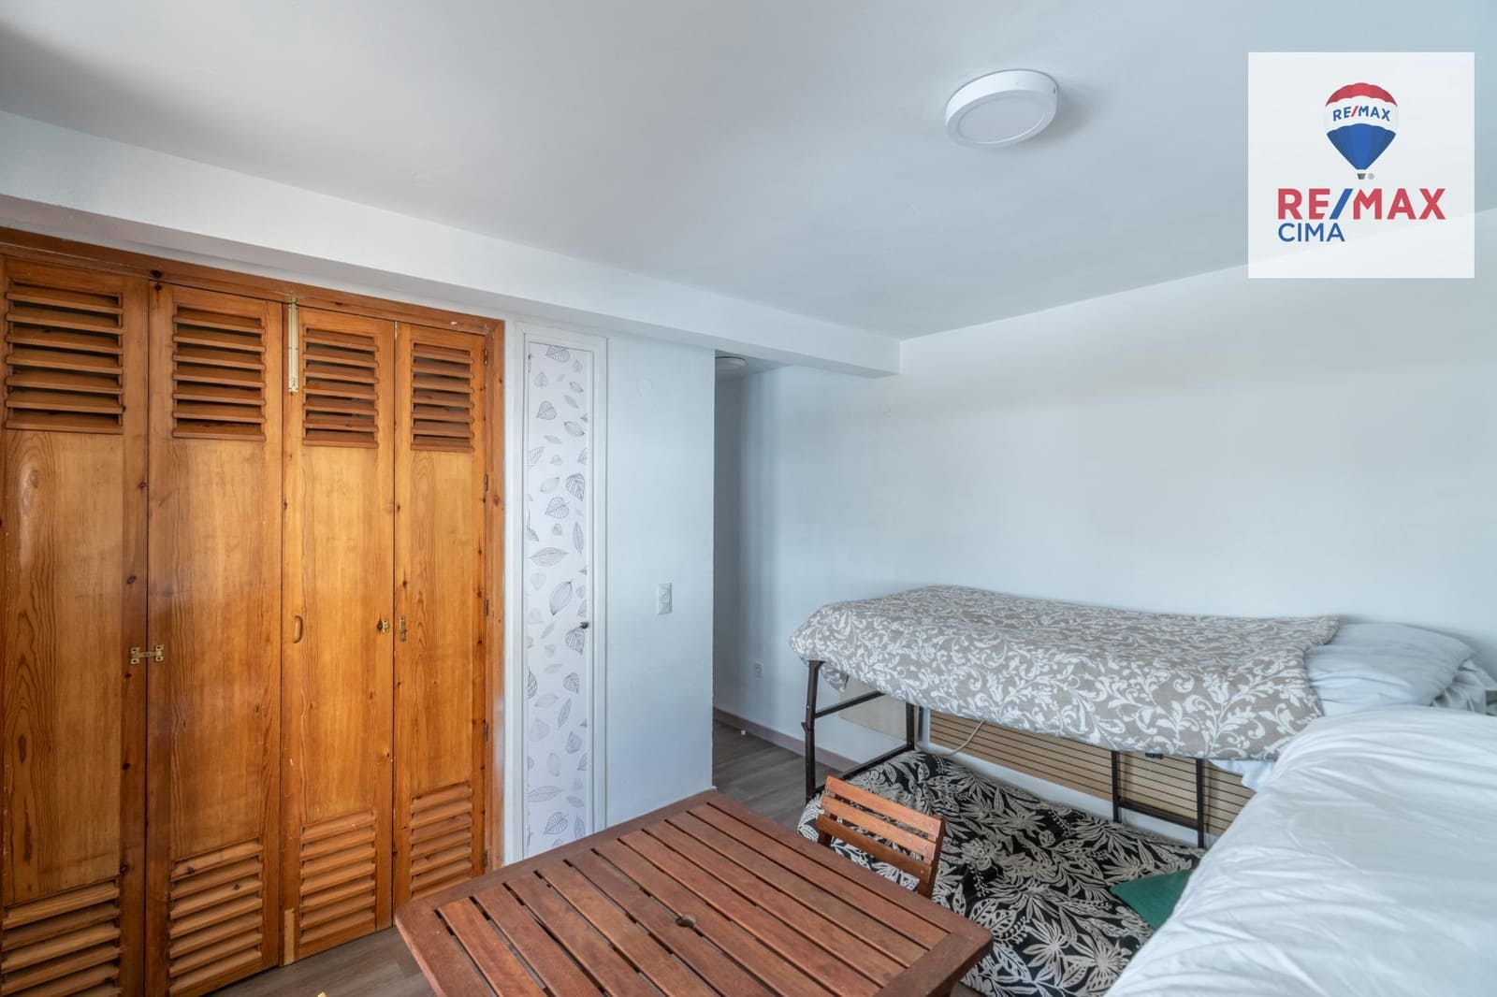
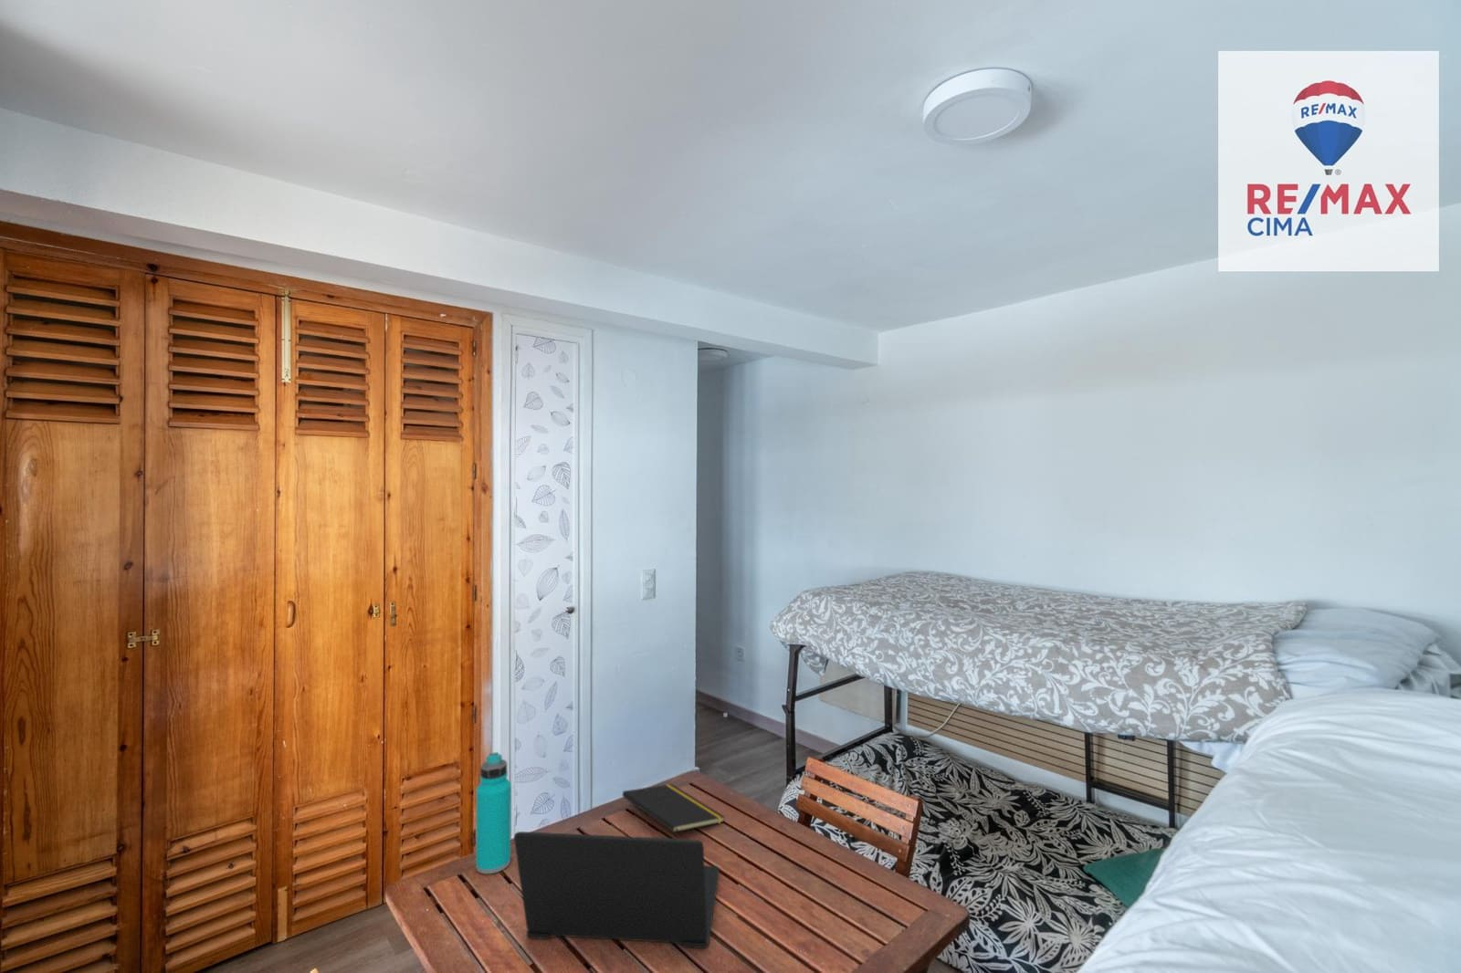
+ notepad (672, 806)
+ laptop (627, 855)
+ water bottle (493, 810)
